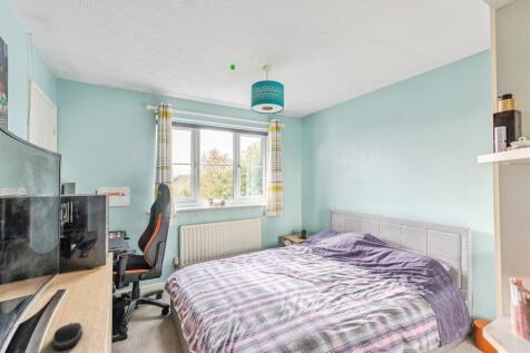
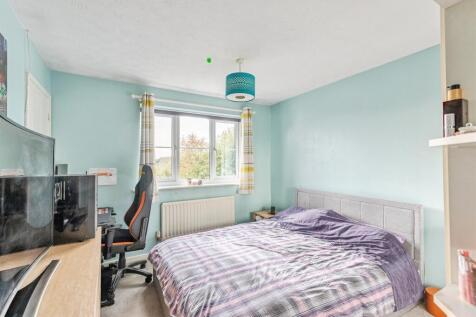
- computer mouse (68, 331)
